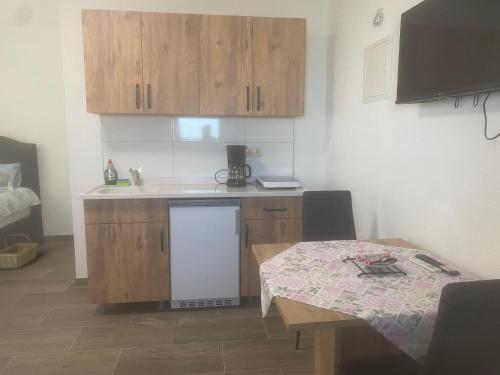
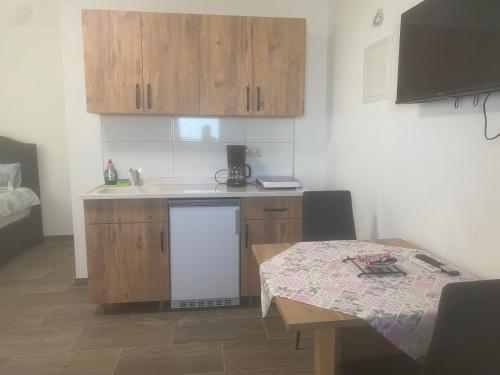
- basket (18, 249)
